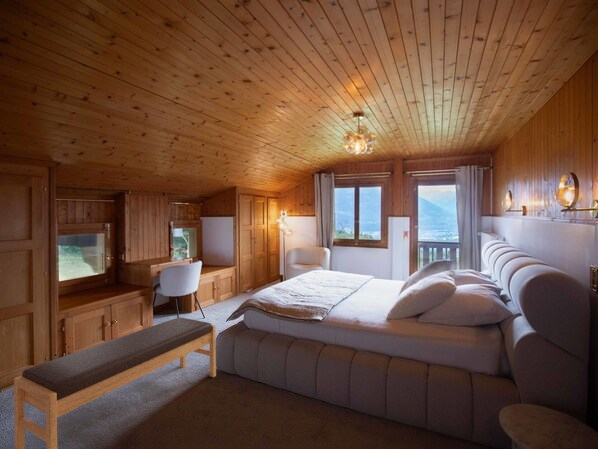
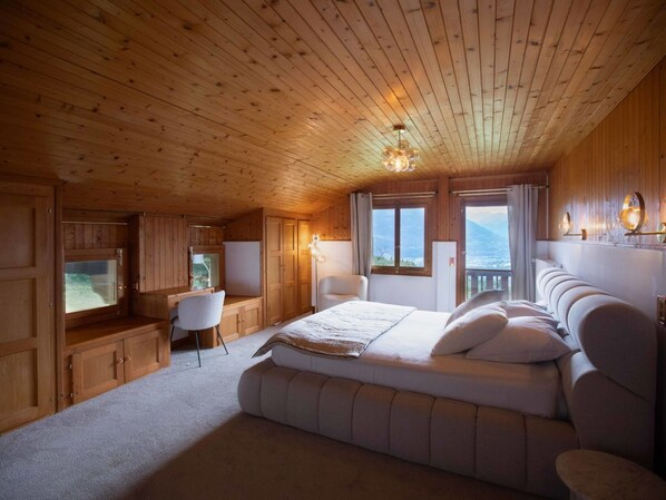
- bench (135, 374)
